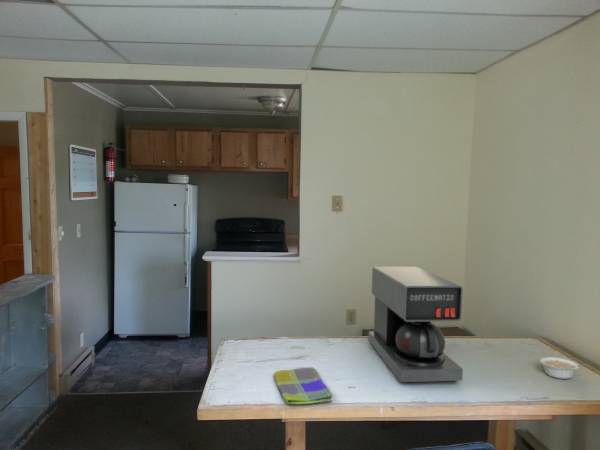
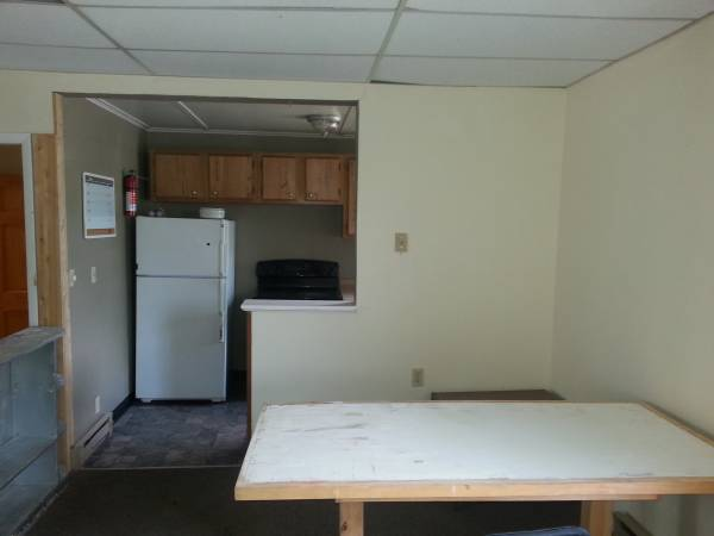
- coffee maker (411, 318)
- legume (560, 367)
- dish towel (301, 384)
